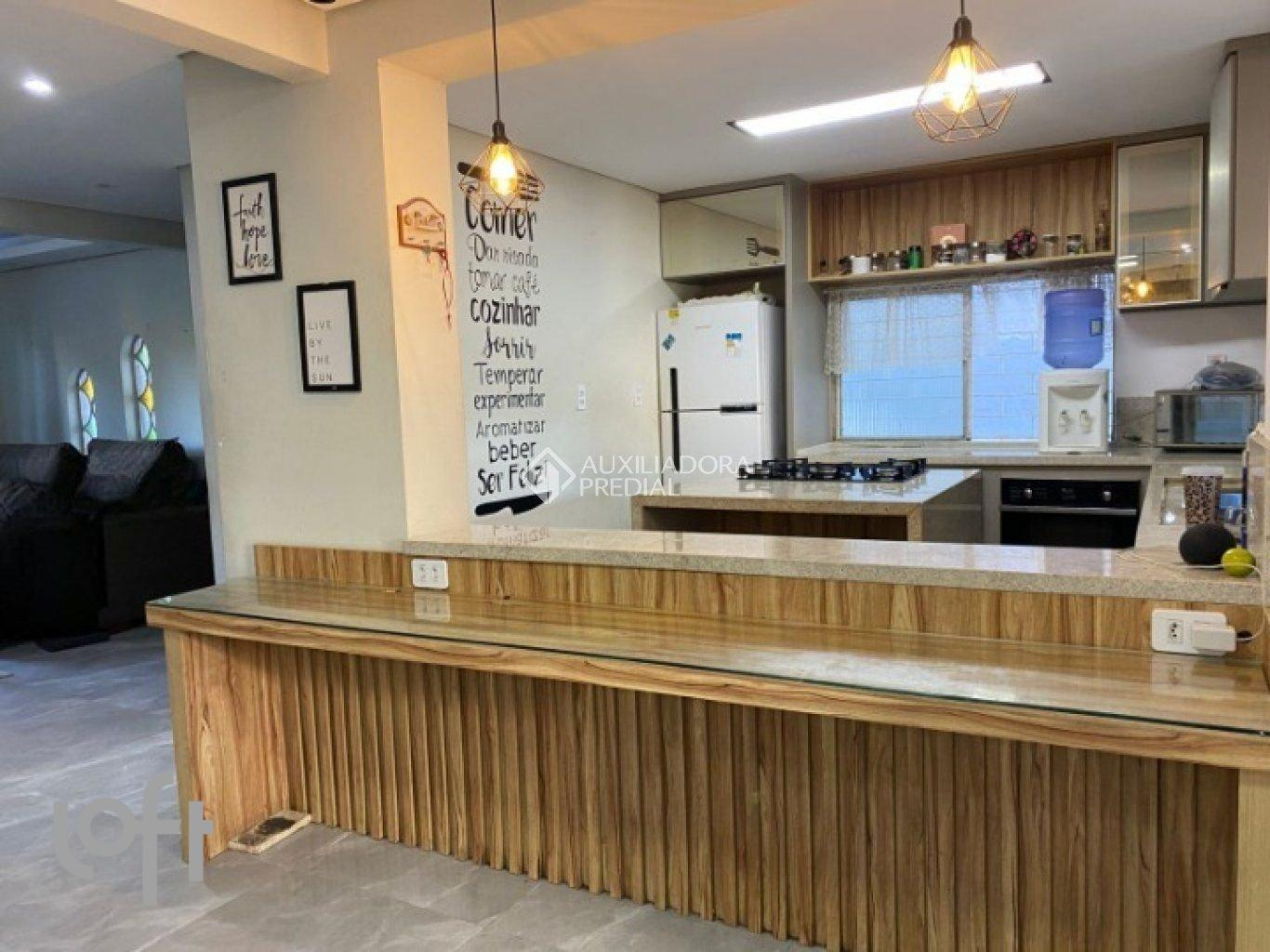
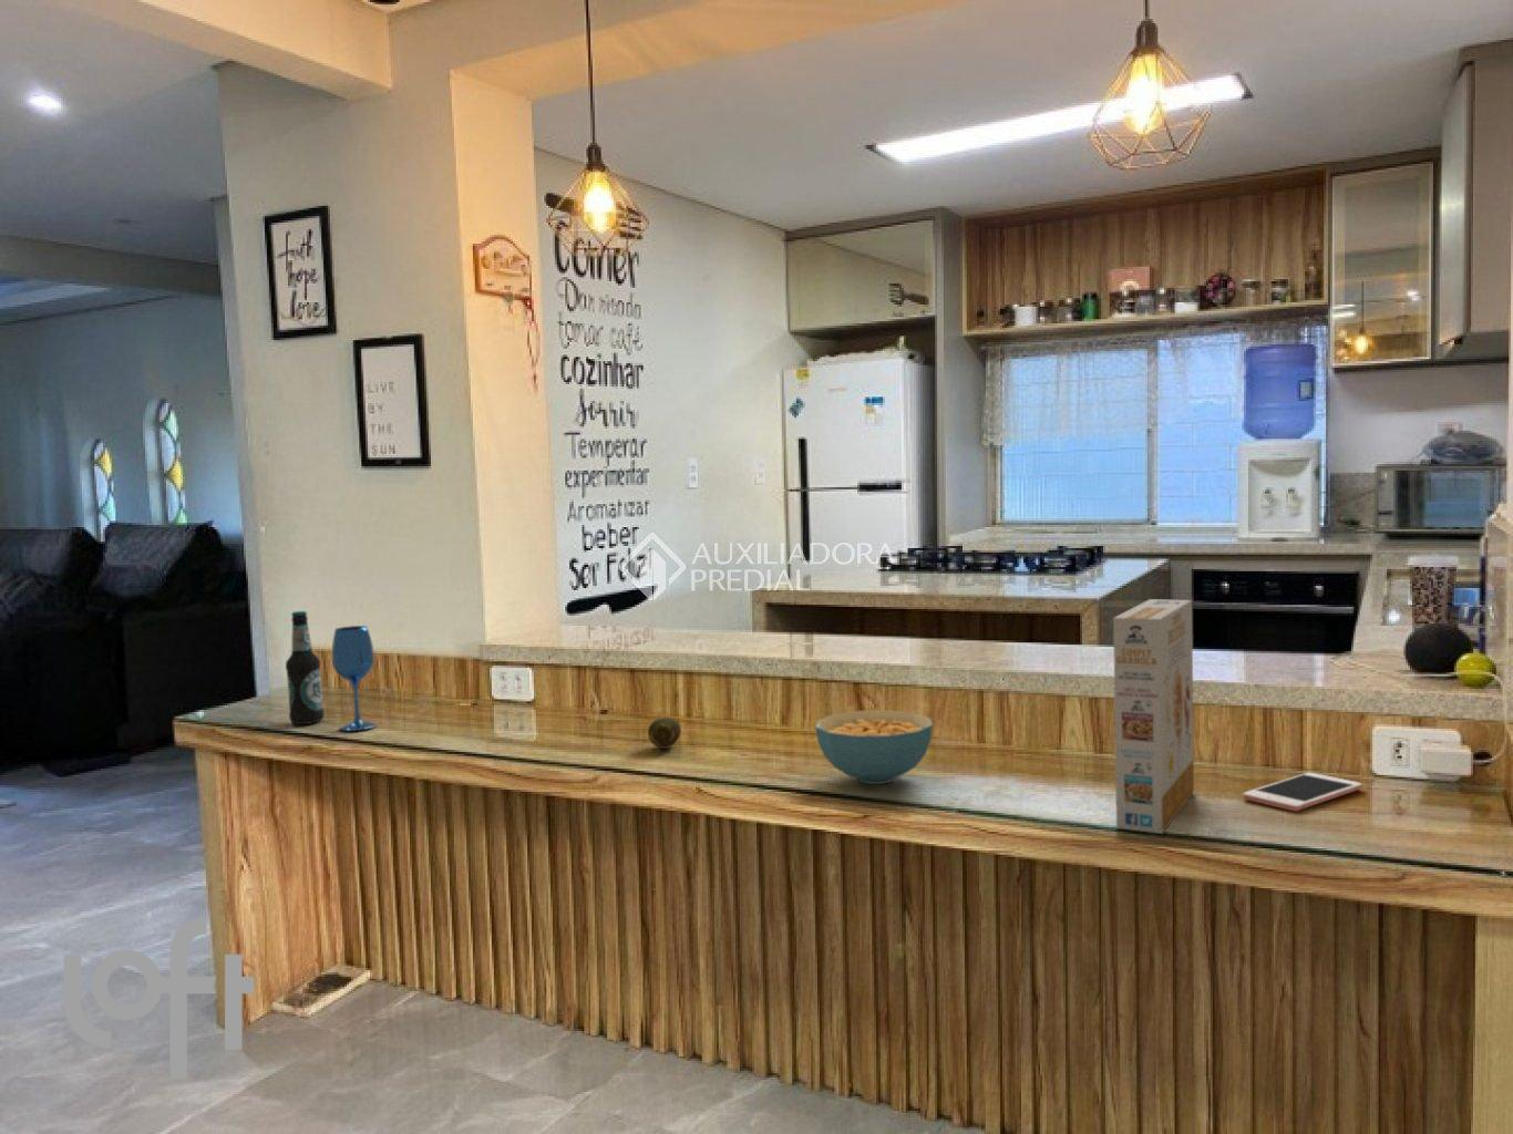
+ wineglass (355, 678)
+ bottle (303, 667)
+ cereal box (1156, 709)
+ cell phone (1302, 791)
+ cereal bowl (874, 750)
+ fruit (664, 733)
